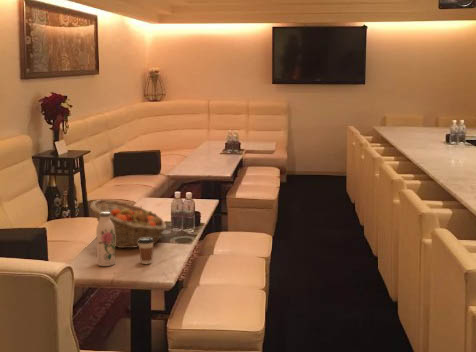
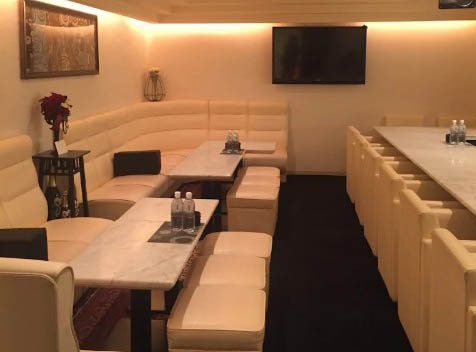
- water bottle (105, 238)
- fruit basket (128, 221)
- coffee cup (146, 250)
